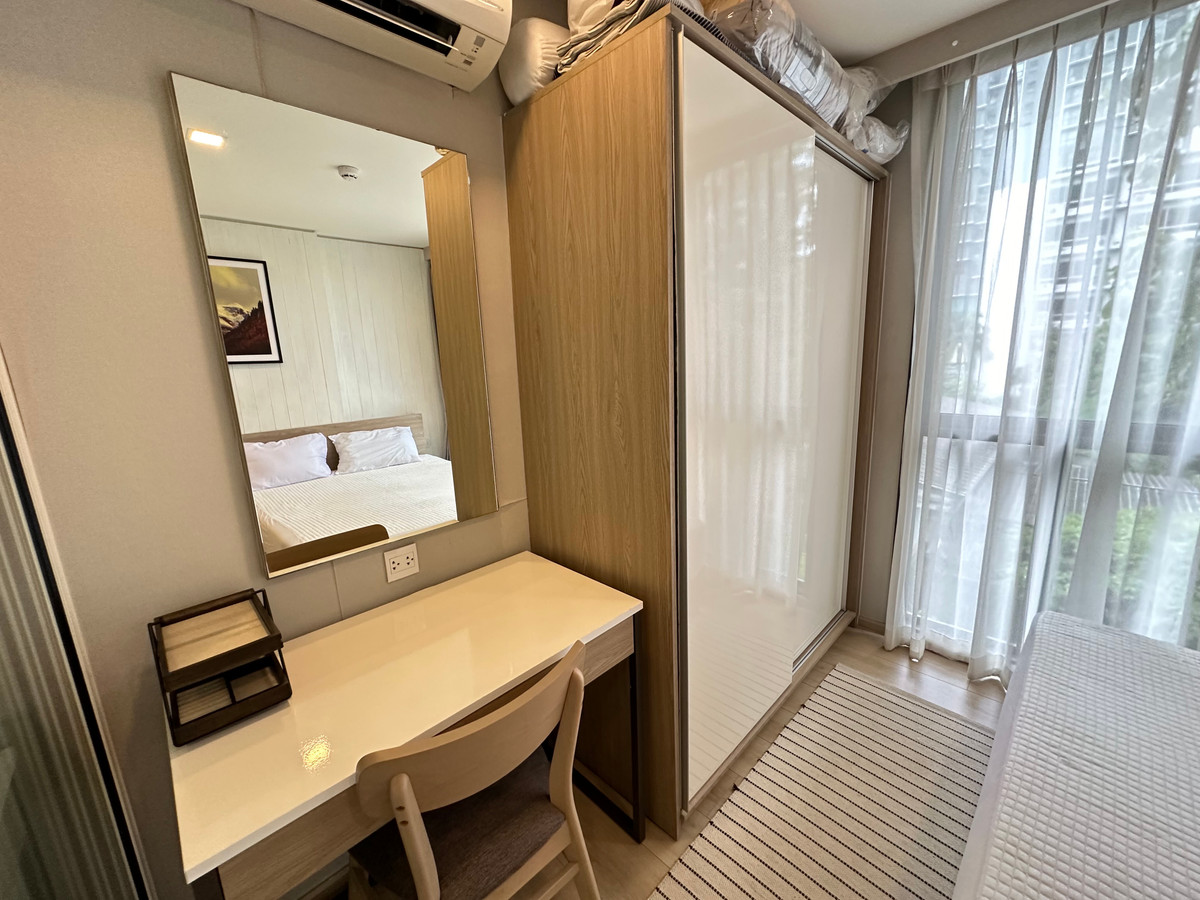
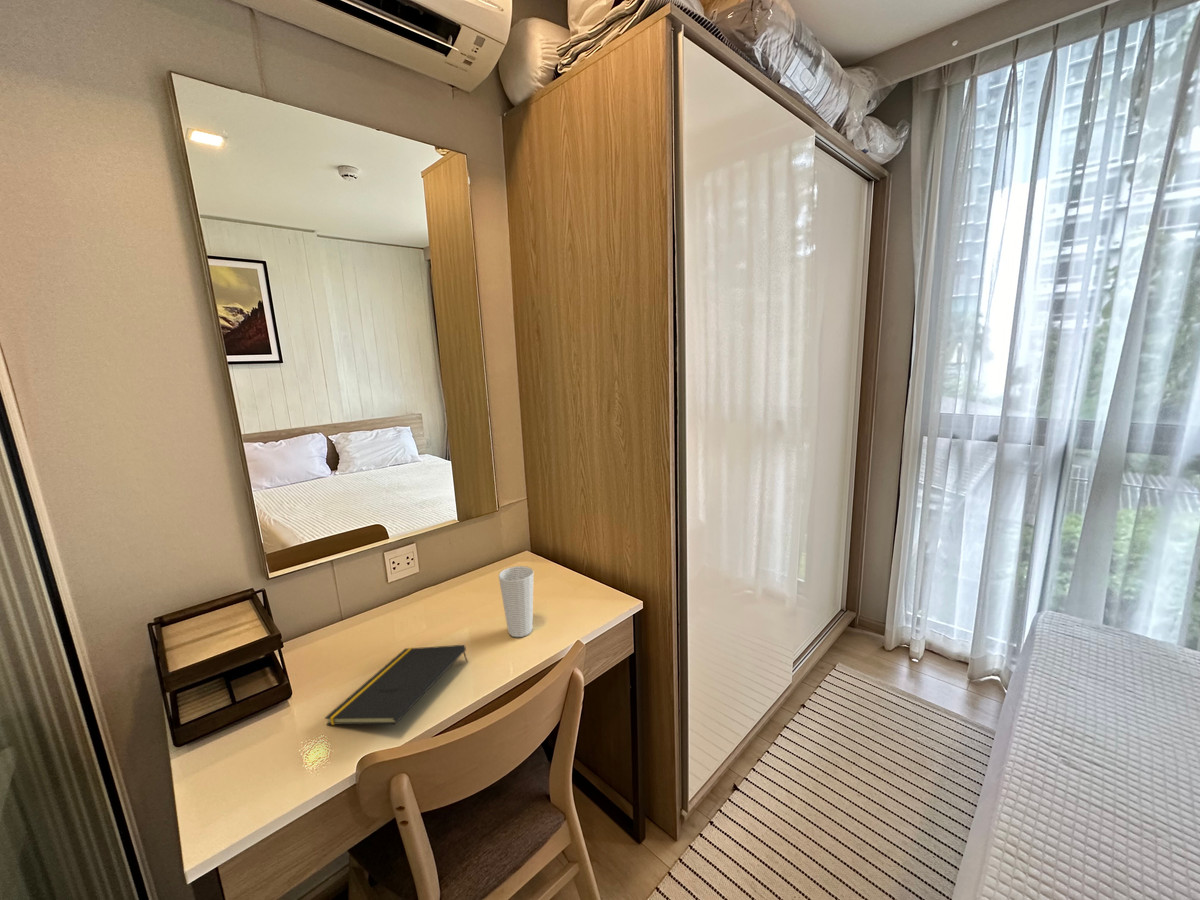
+ cup (518, 602)
+ notepad (401, 681)
